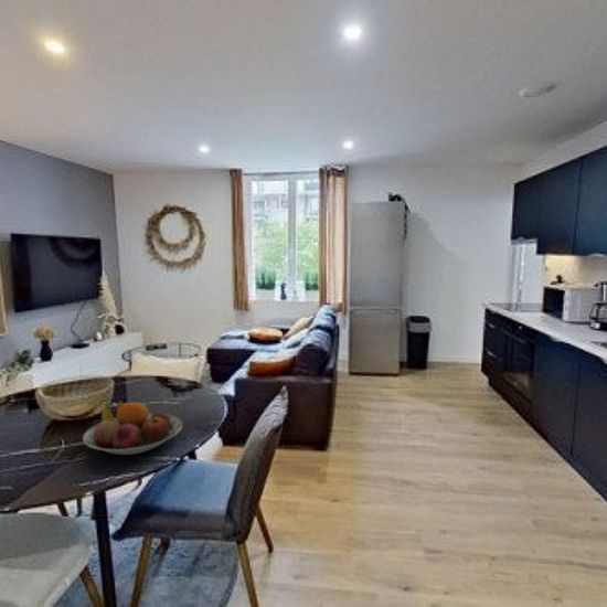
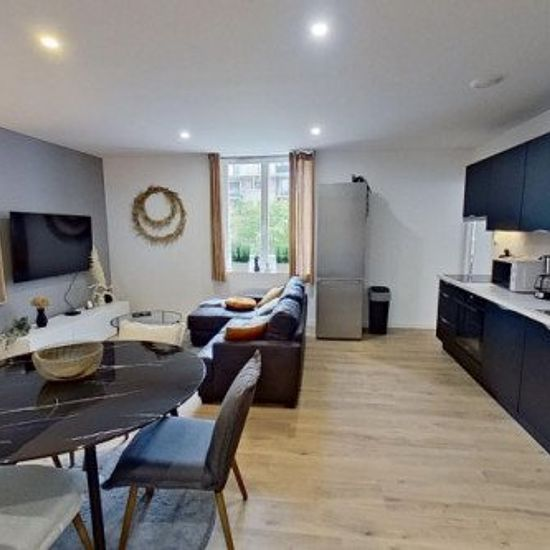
- fruit bowl (134, 425)
